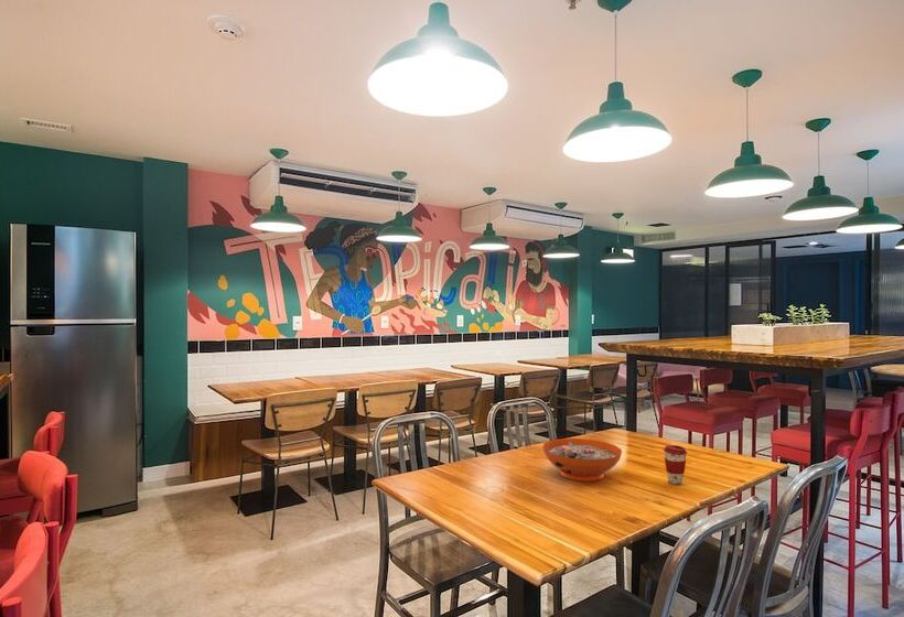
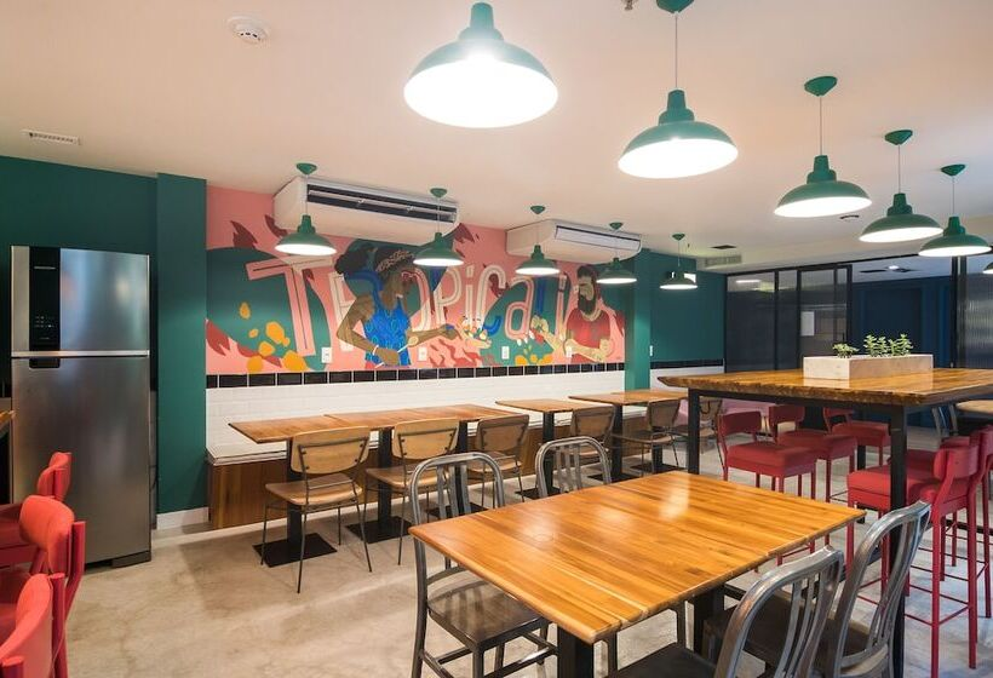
- decorative bowl (581, 461)
- coffee cup (675, 464)
